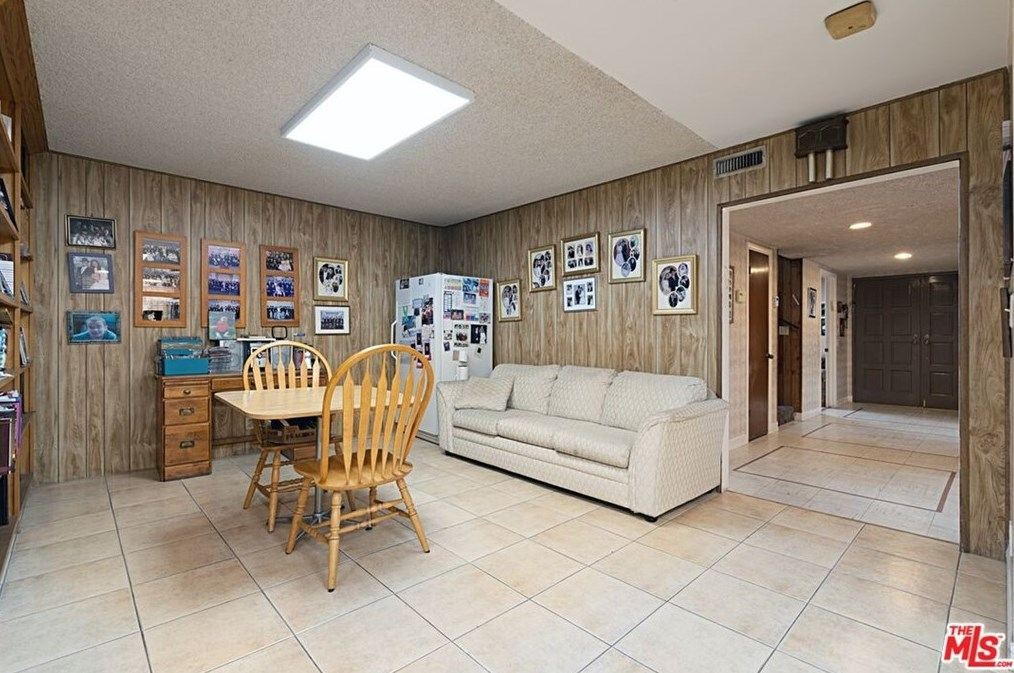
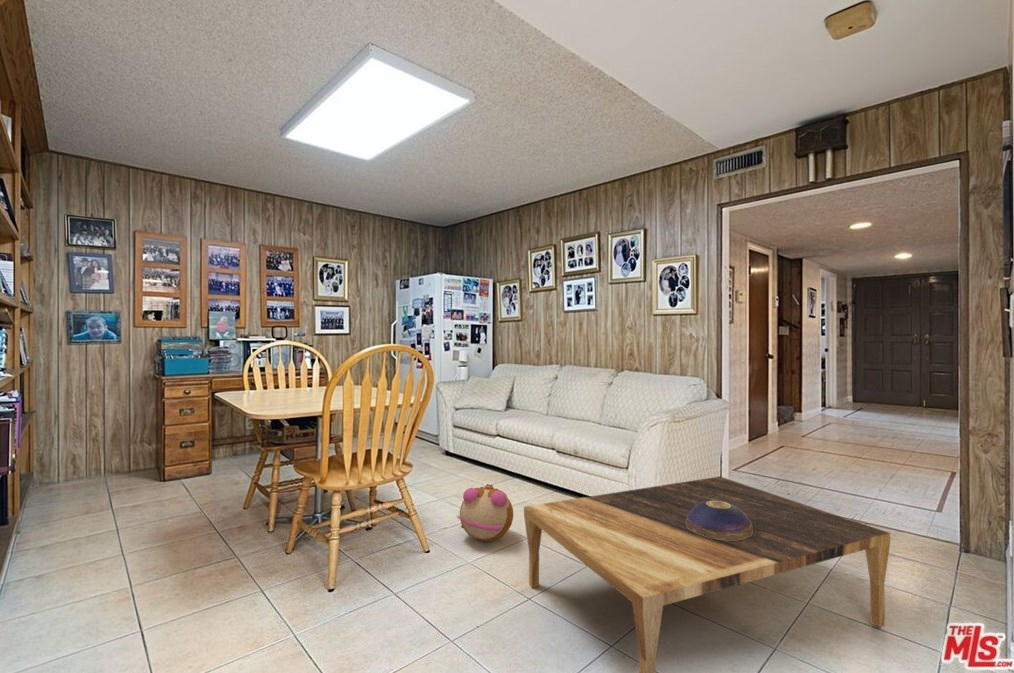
+ decorative bowl (718, 514)
+ coffee table (693, 561)
+ plush toy (486, 512)
